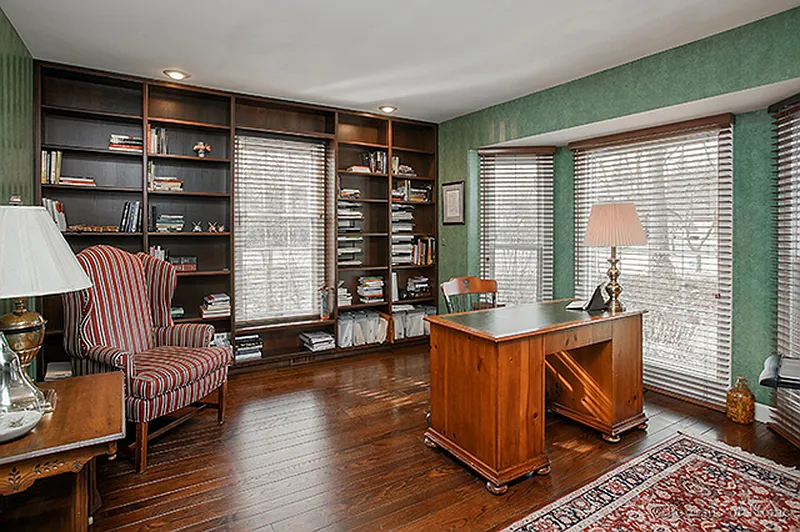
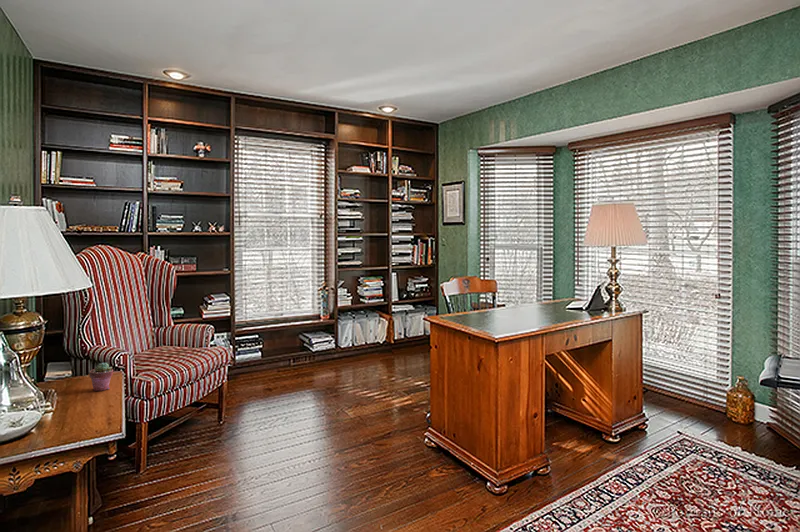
+ potted succulent (101, 375)
